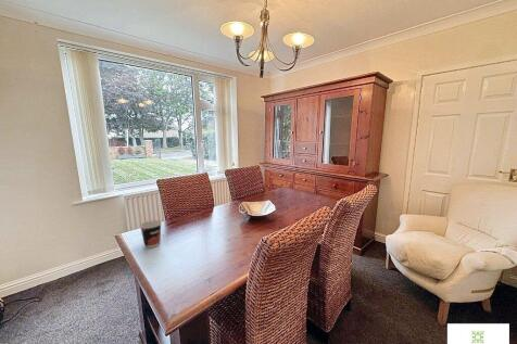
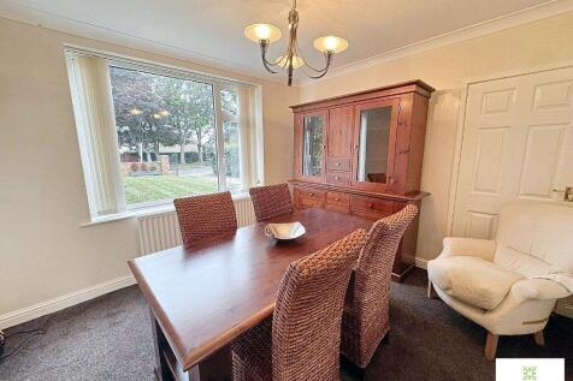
- cup (151, 233)
